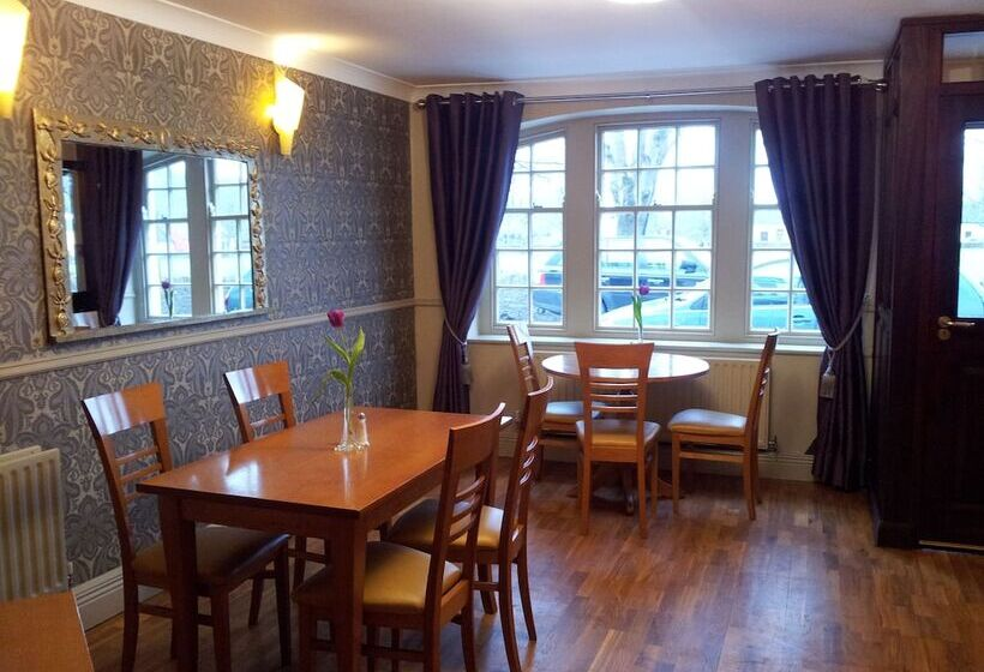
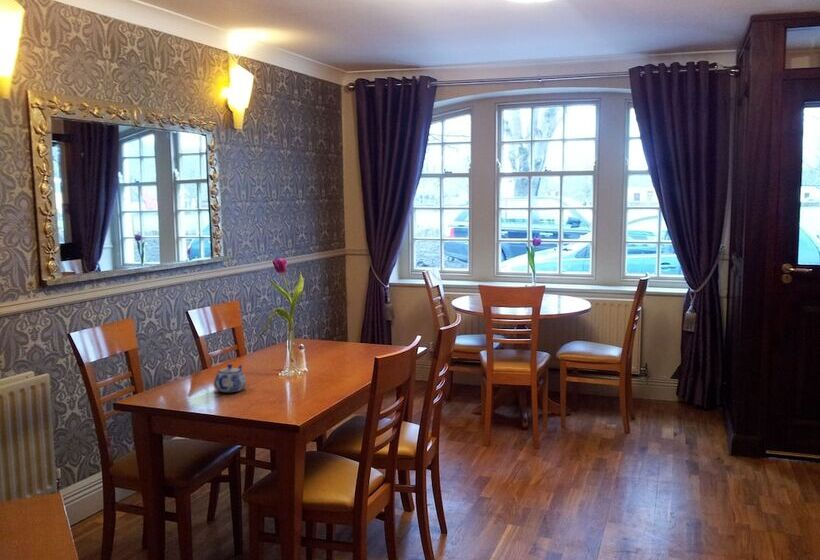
+ teapot (231, 376)
